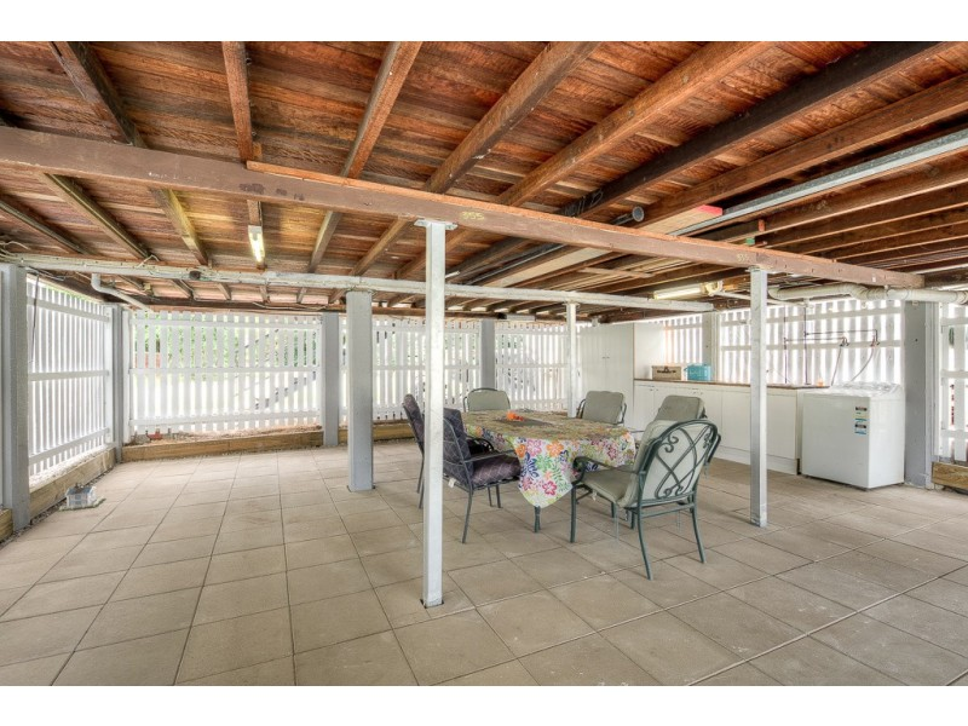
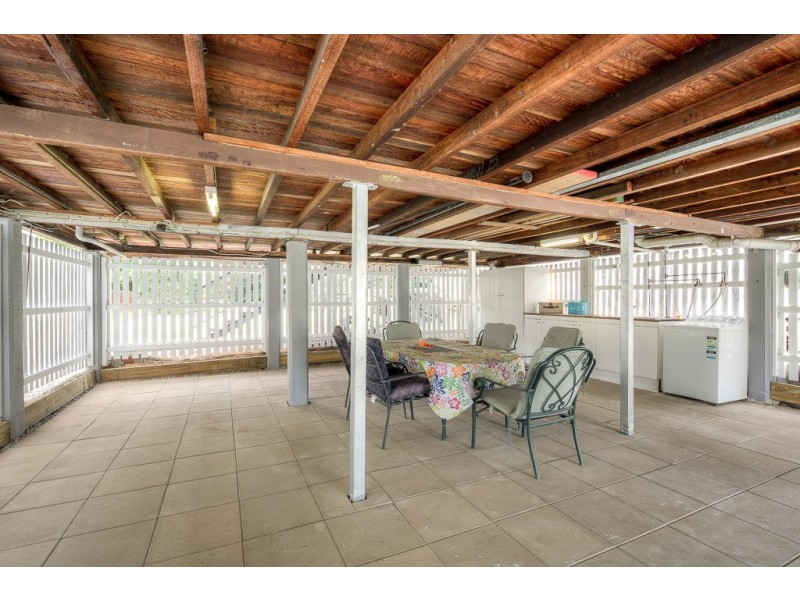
- toy house (81, 494)
